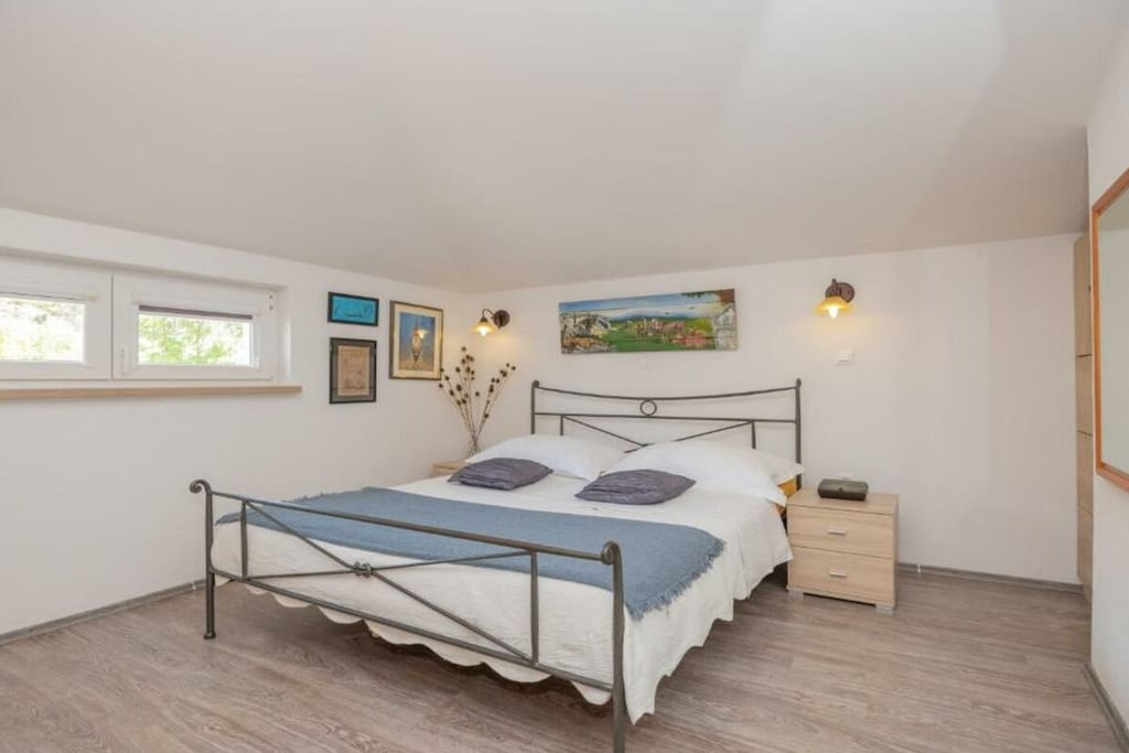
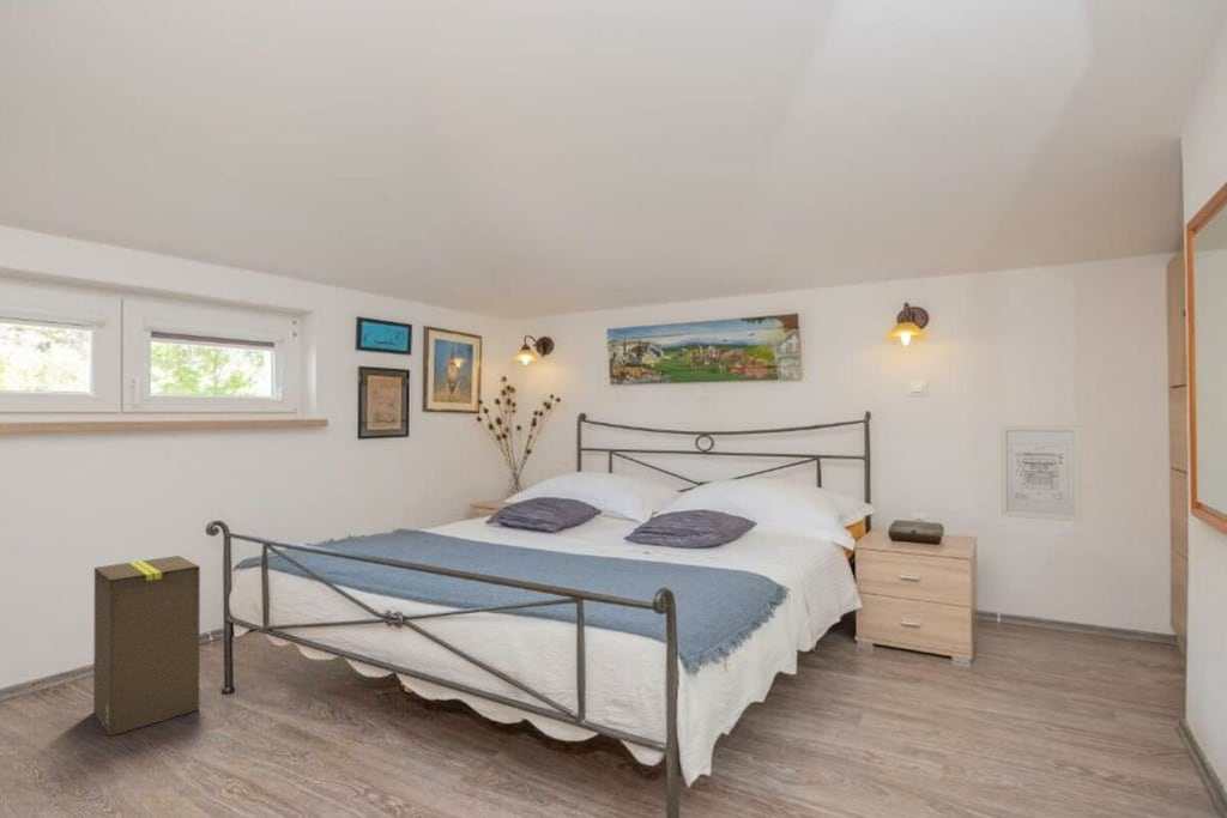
+ wall art (1039, 472)
+ cardboard box (146, 638)
